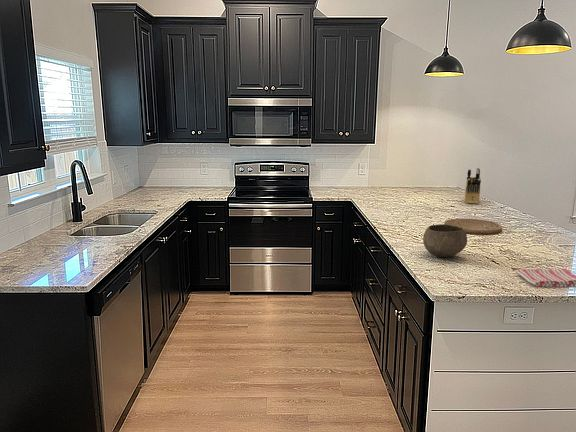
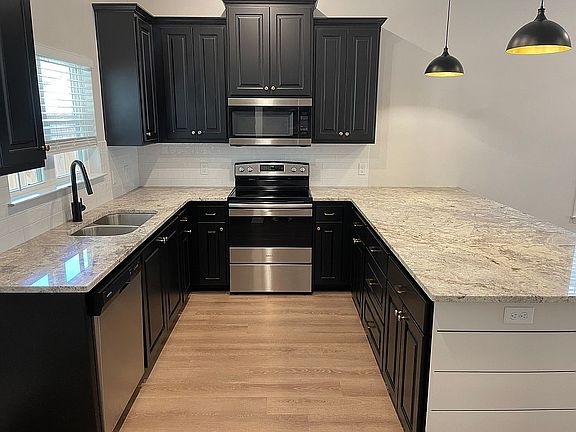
- bowl (444, 241)
- knife block (473, 184)
- cutting board (472, 226)
- dish towel (549, 276)
